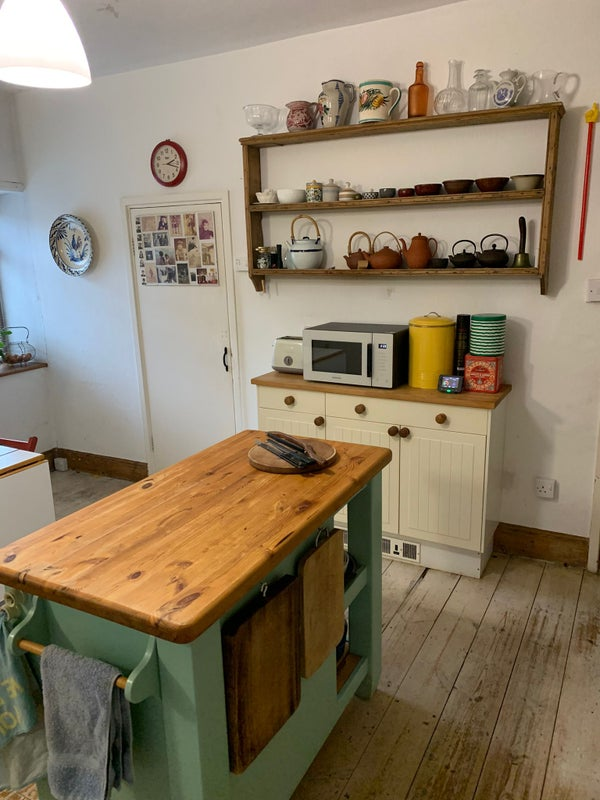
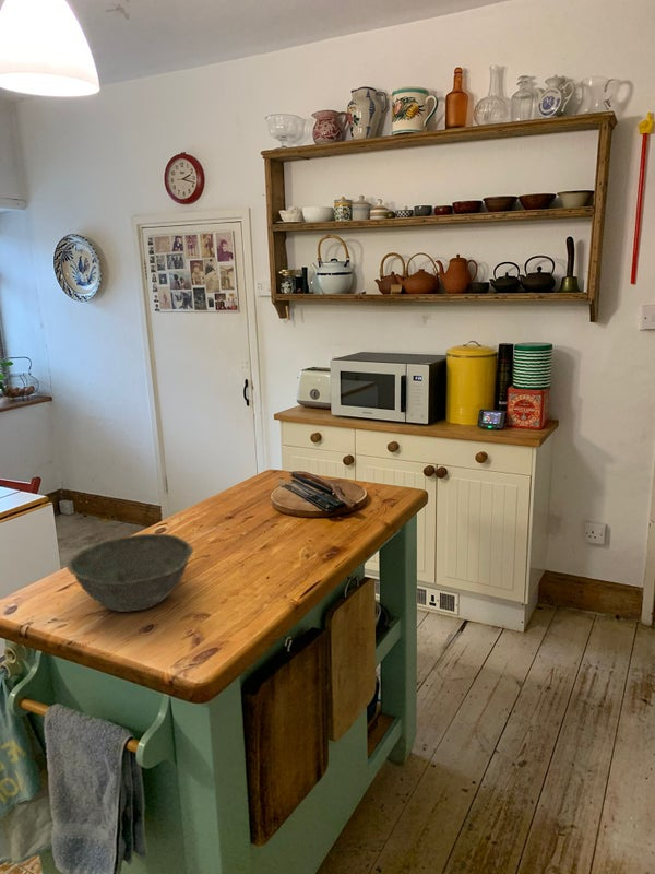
+ bowl (133, 577)
